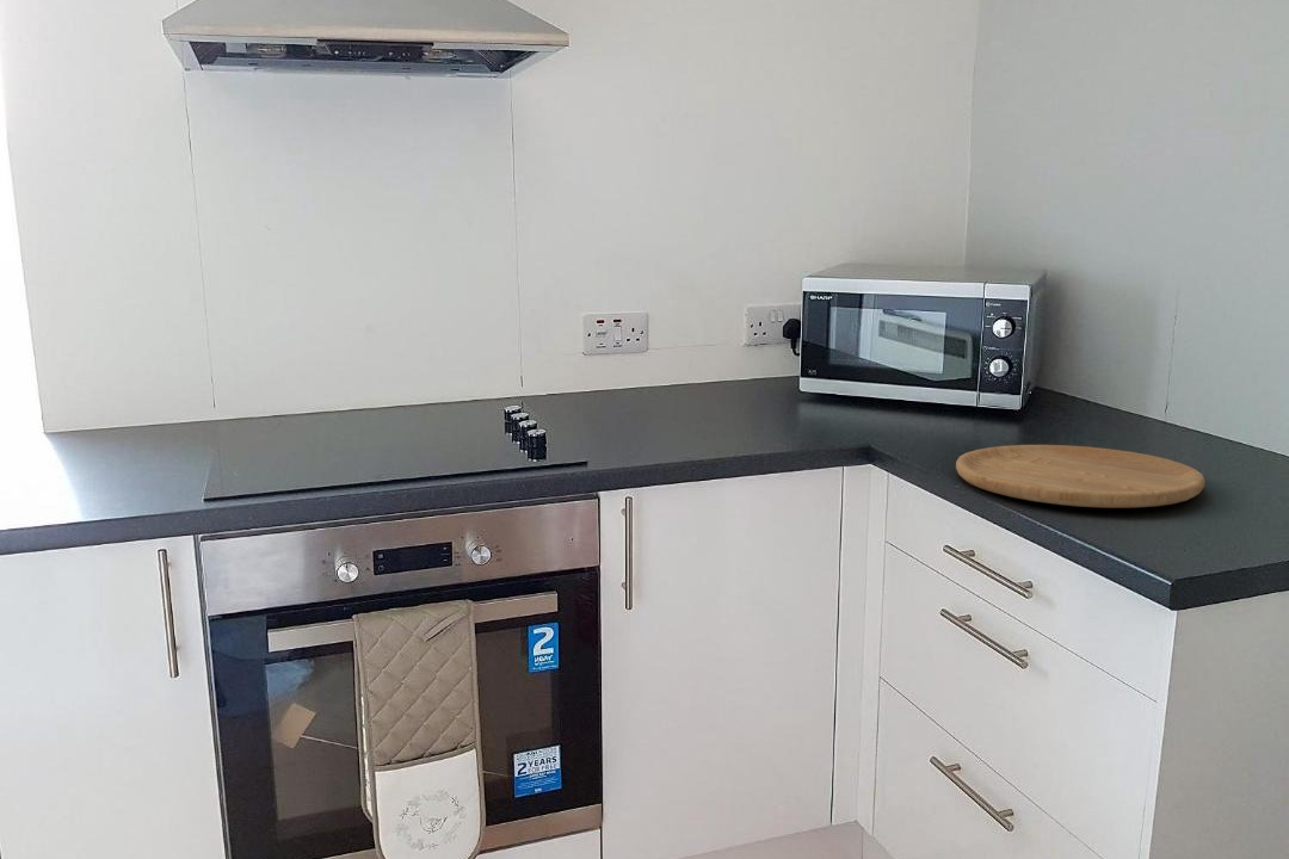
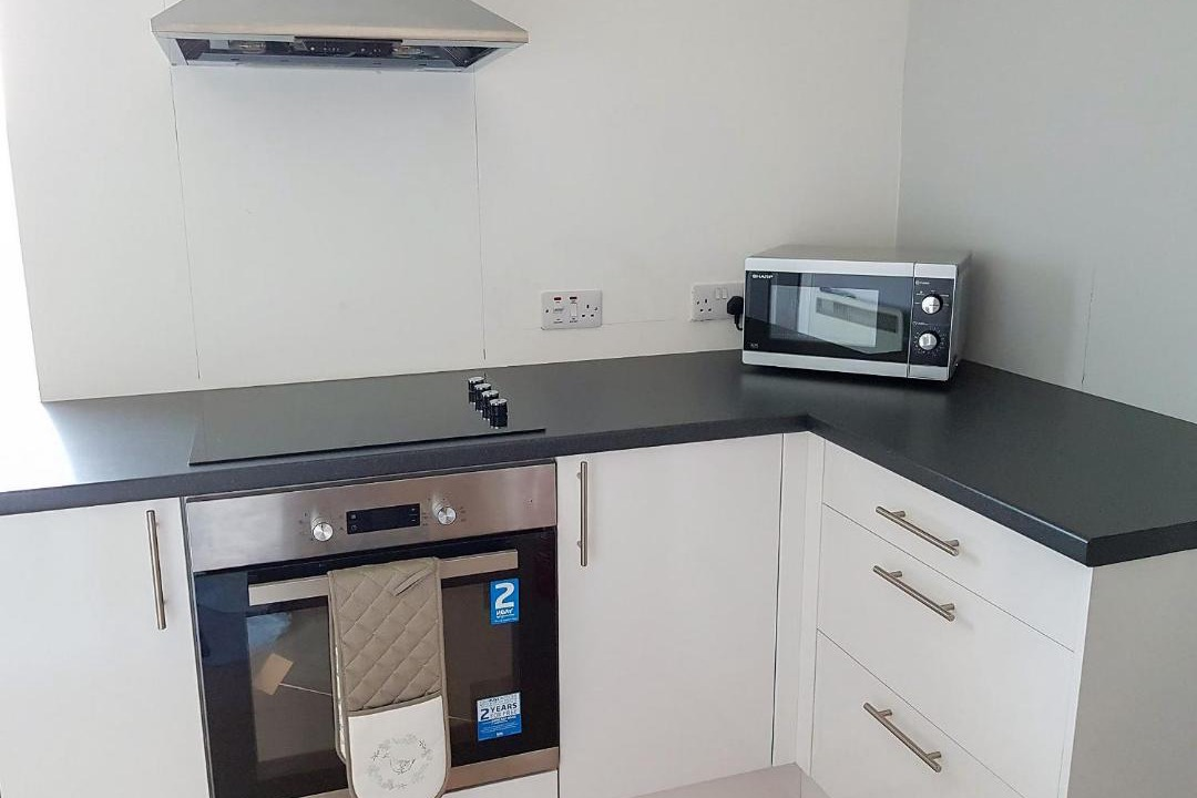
- cutting board (1075, 474)
